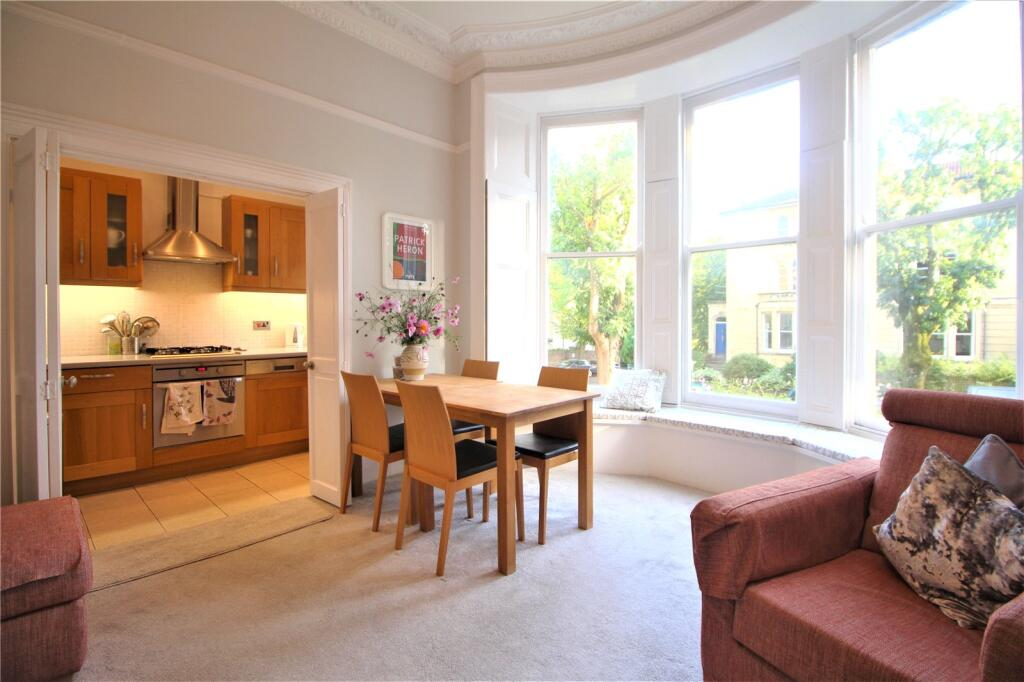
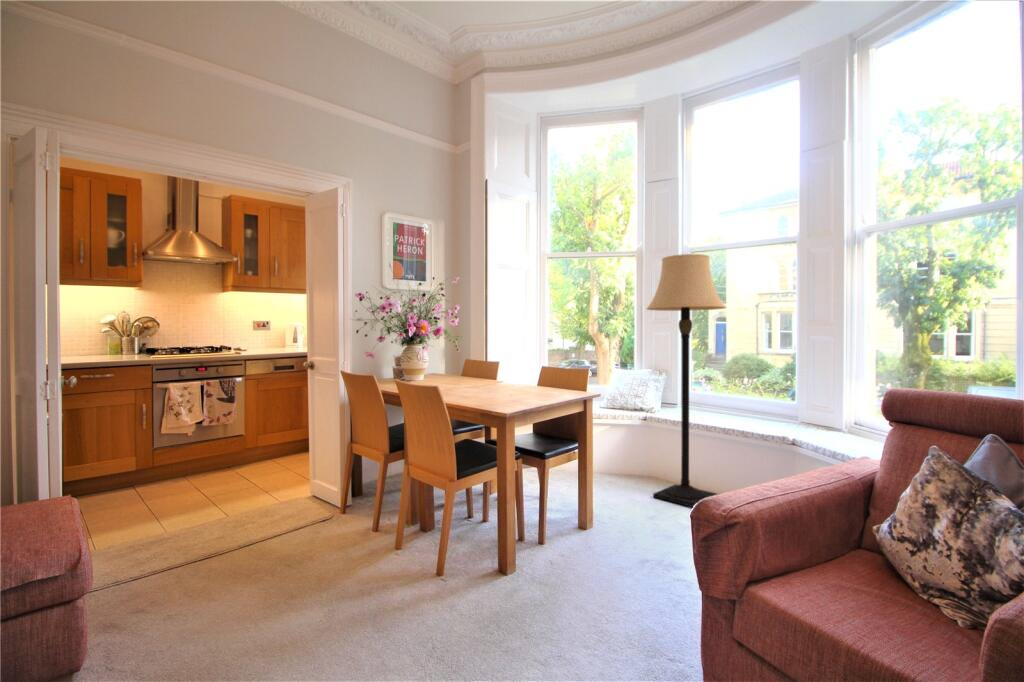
+ lamp (685, 377)
